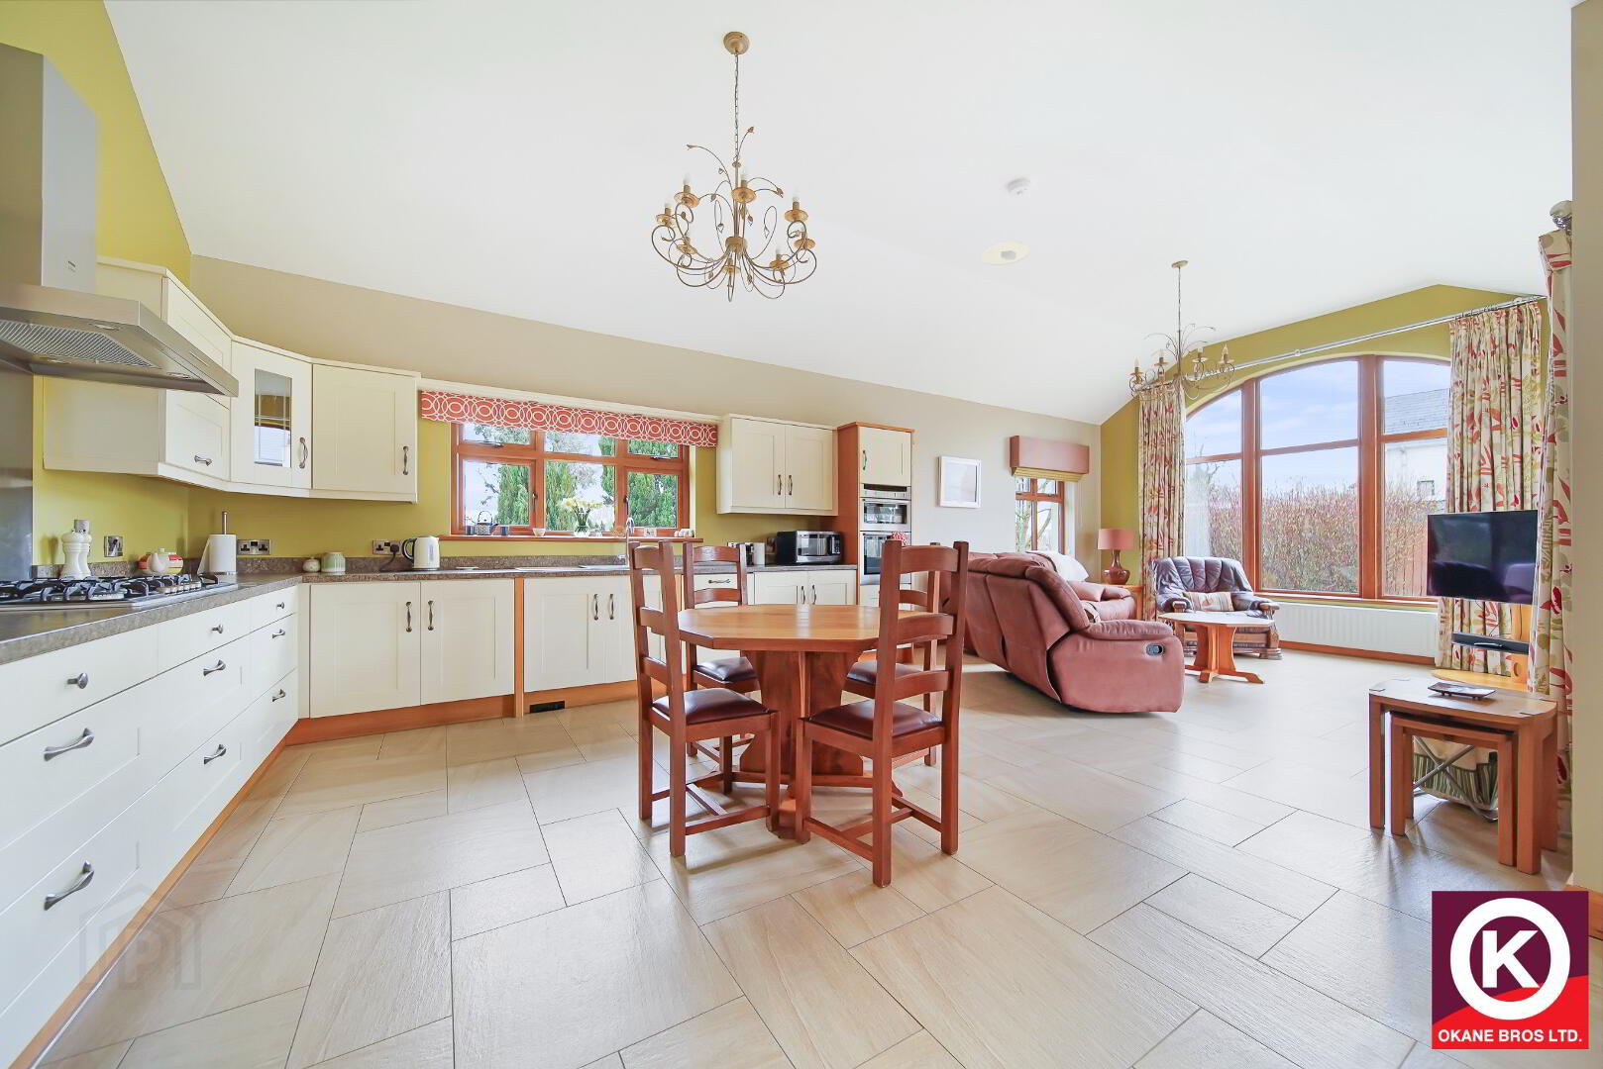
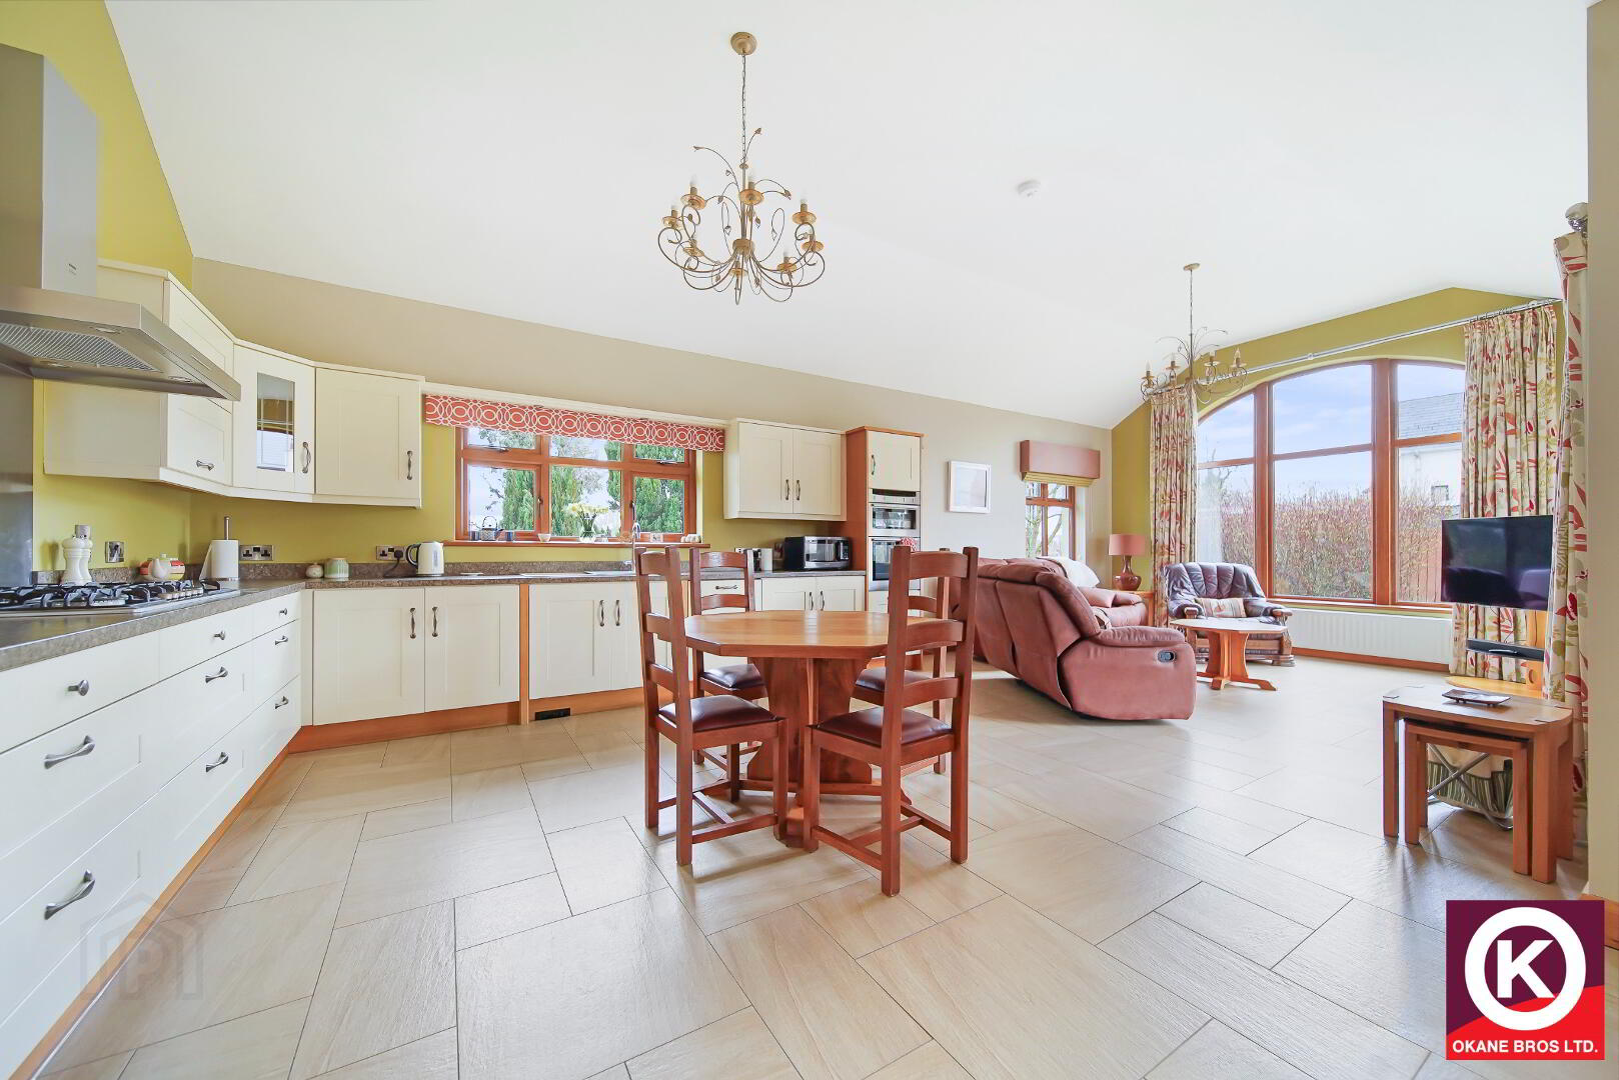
- recessed light (1005, 252)
